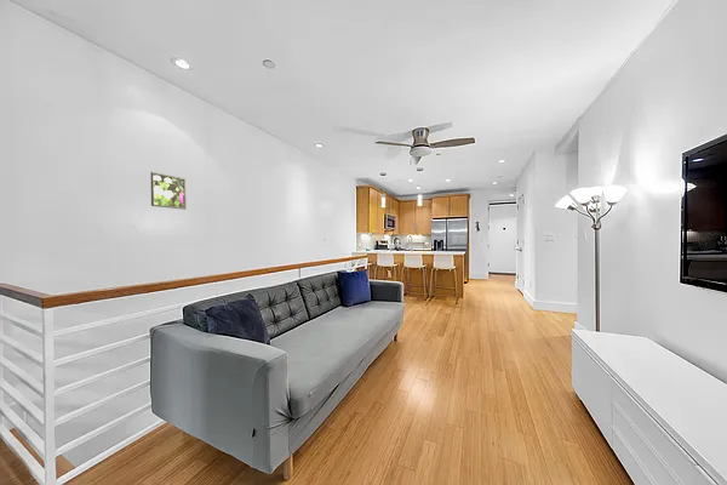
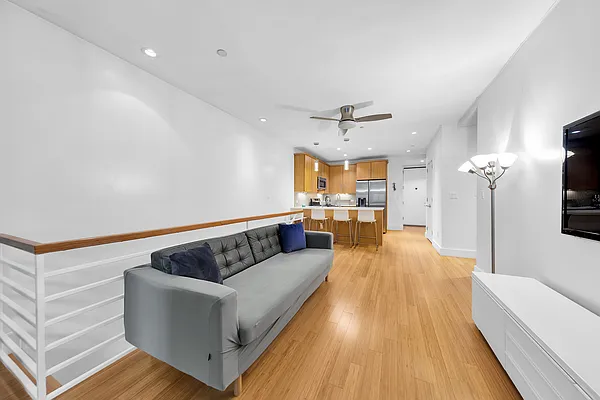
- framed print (168, 192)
